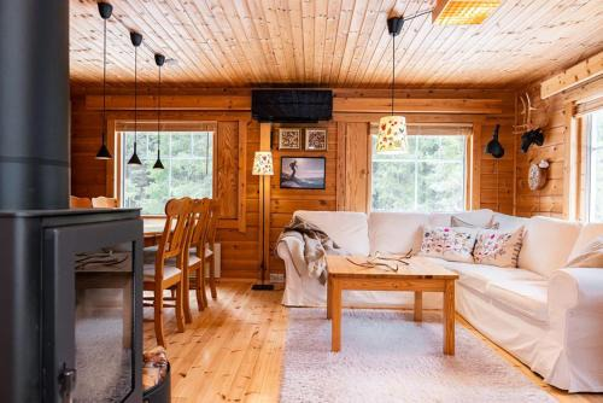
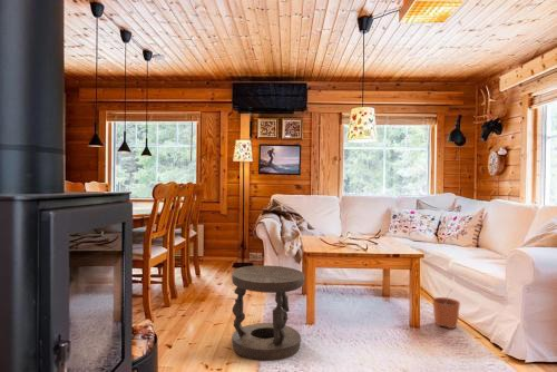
+ stool (273, 309)
+ plant pot (446, 306)
